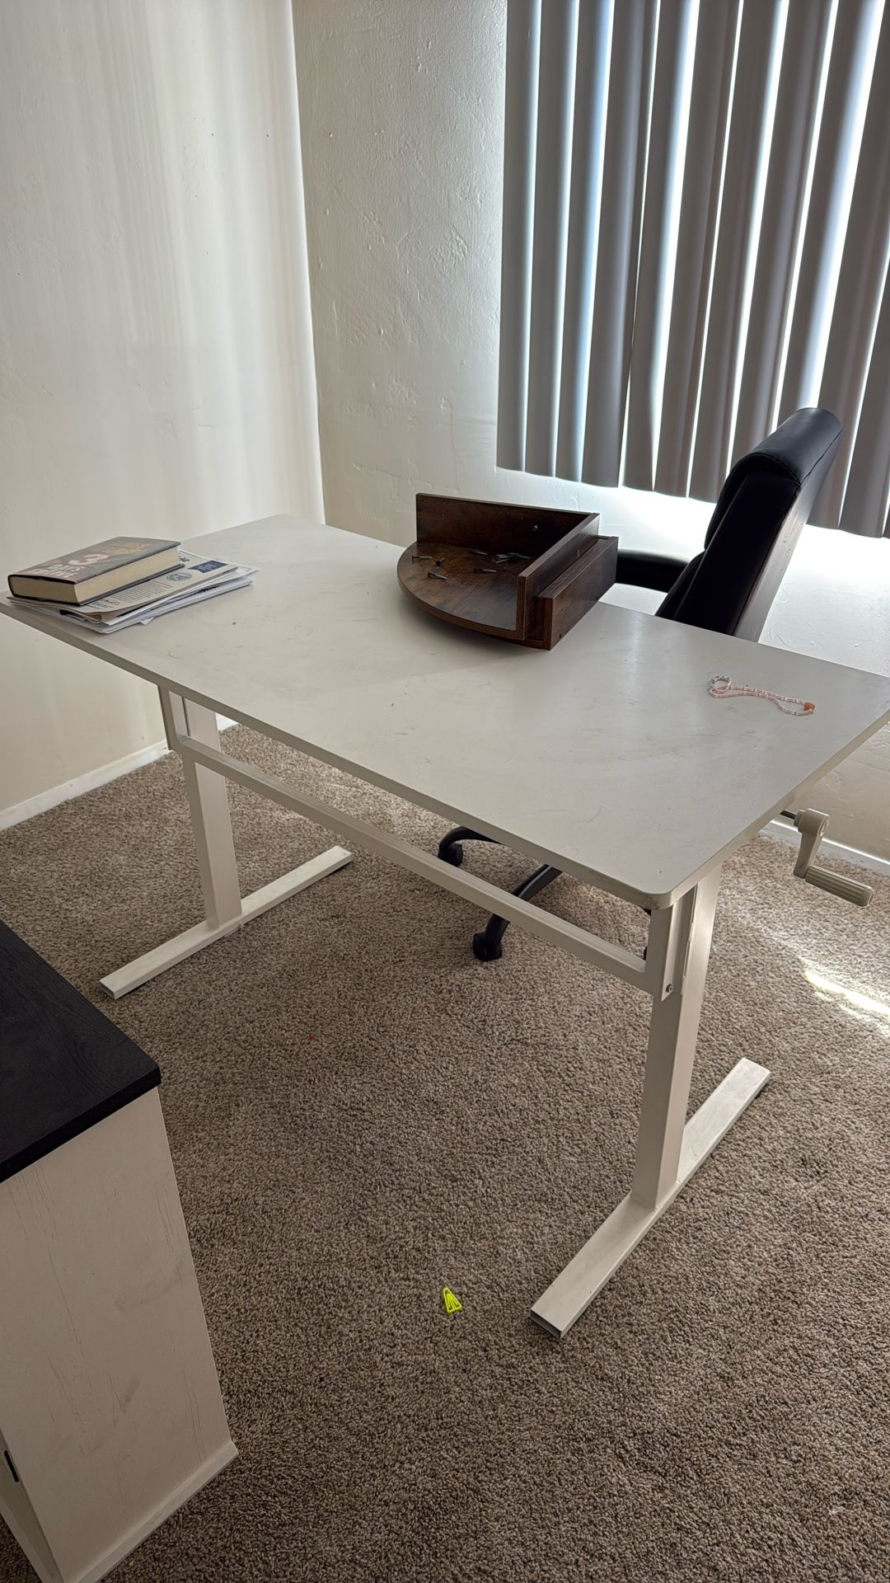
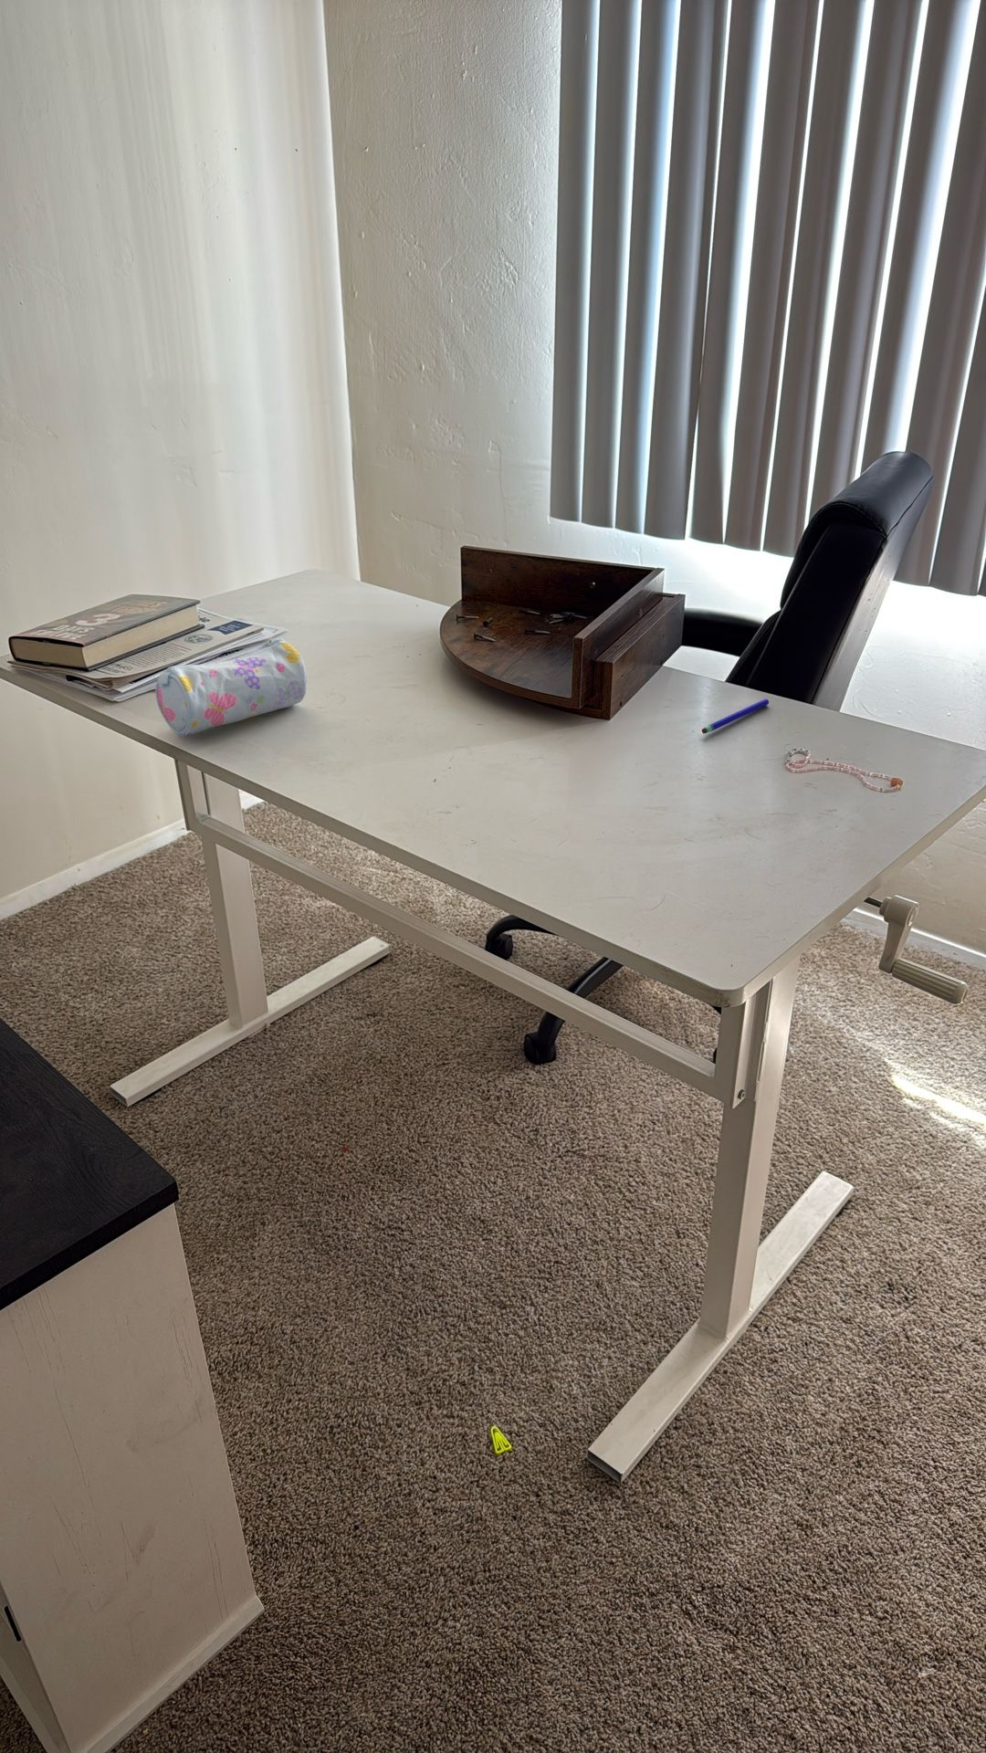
+ pencil case (232, 686)
+ pen (736, 716)
